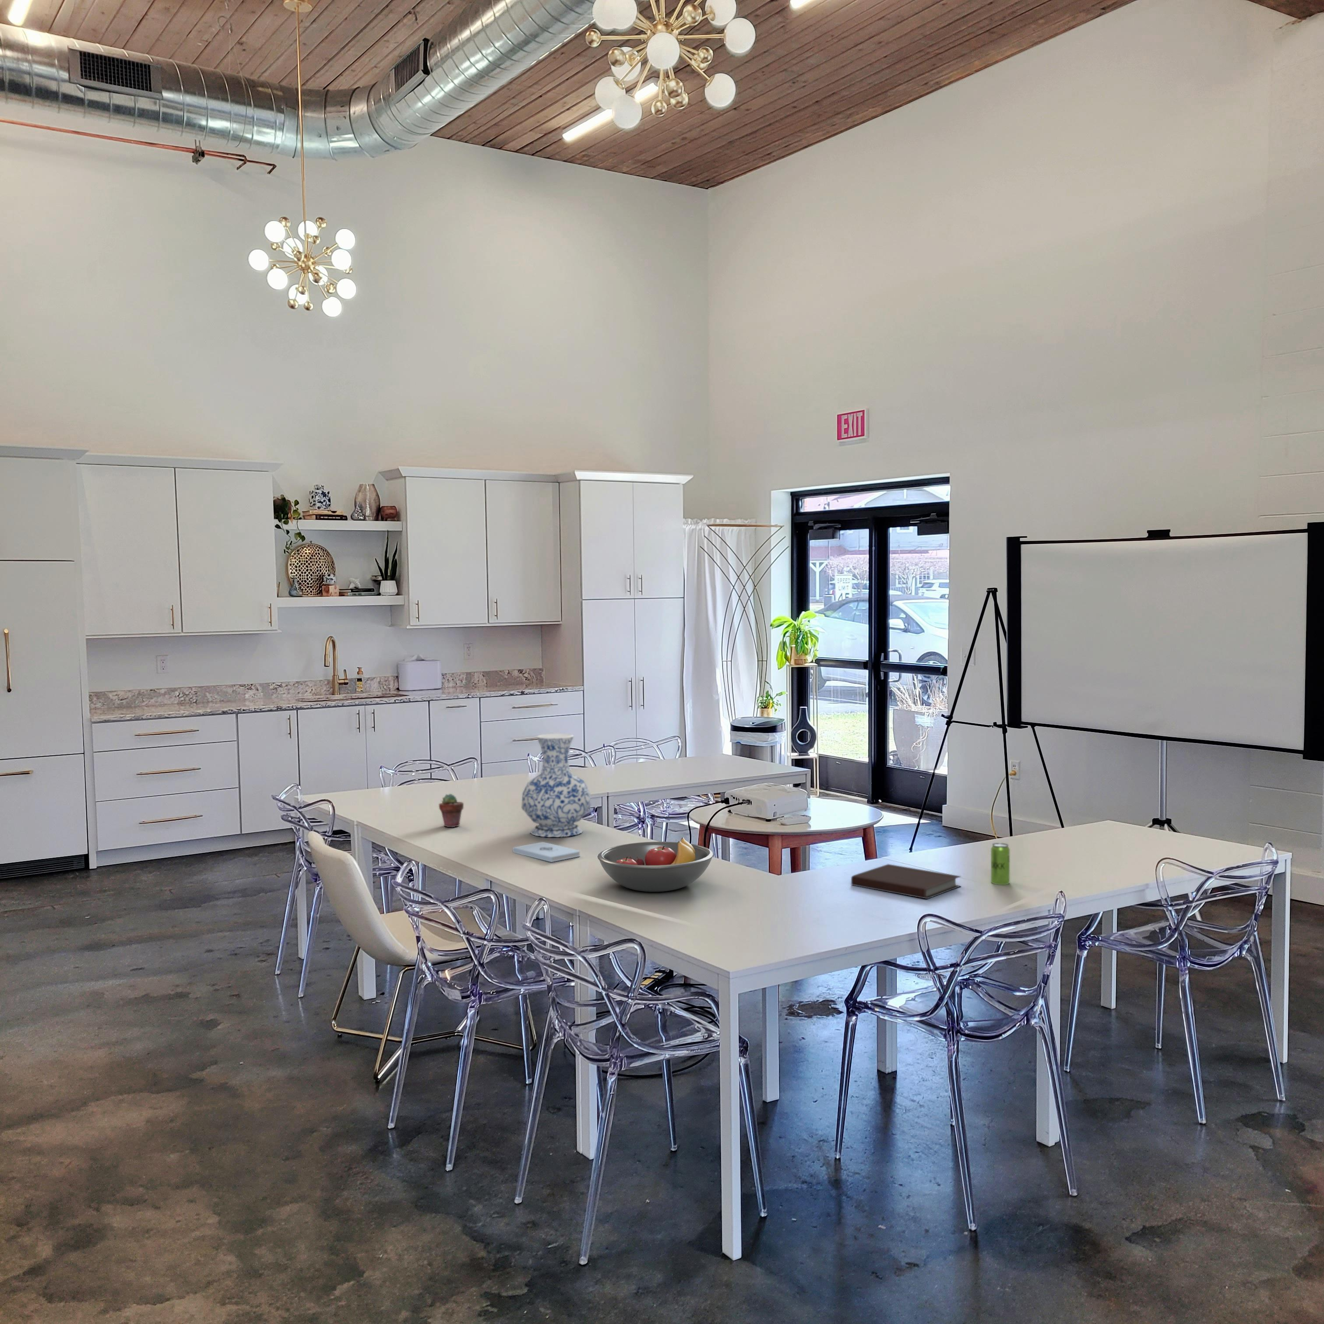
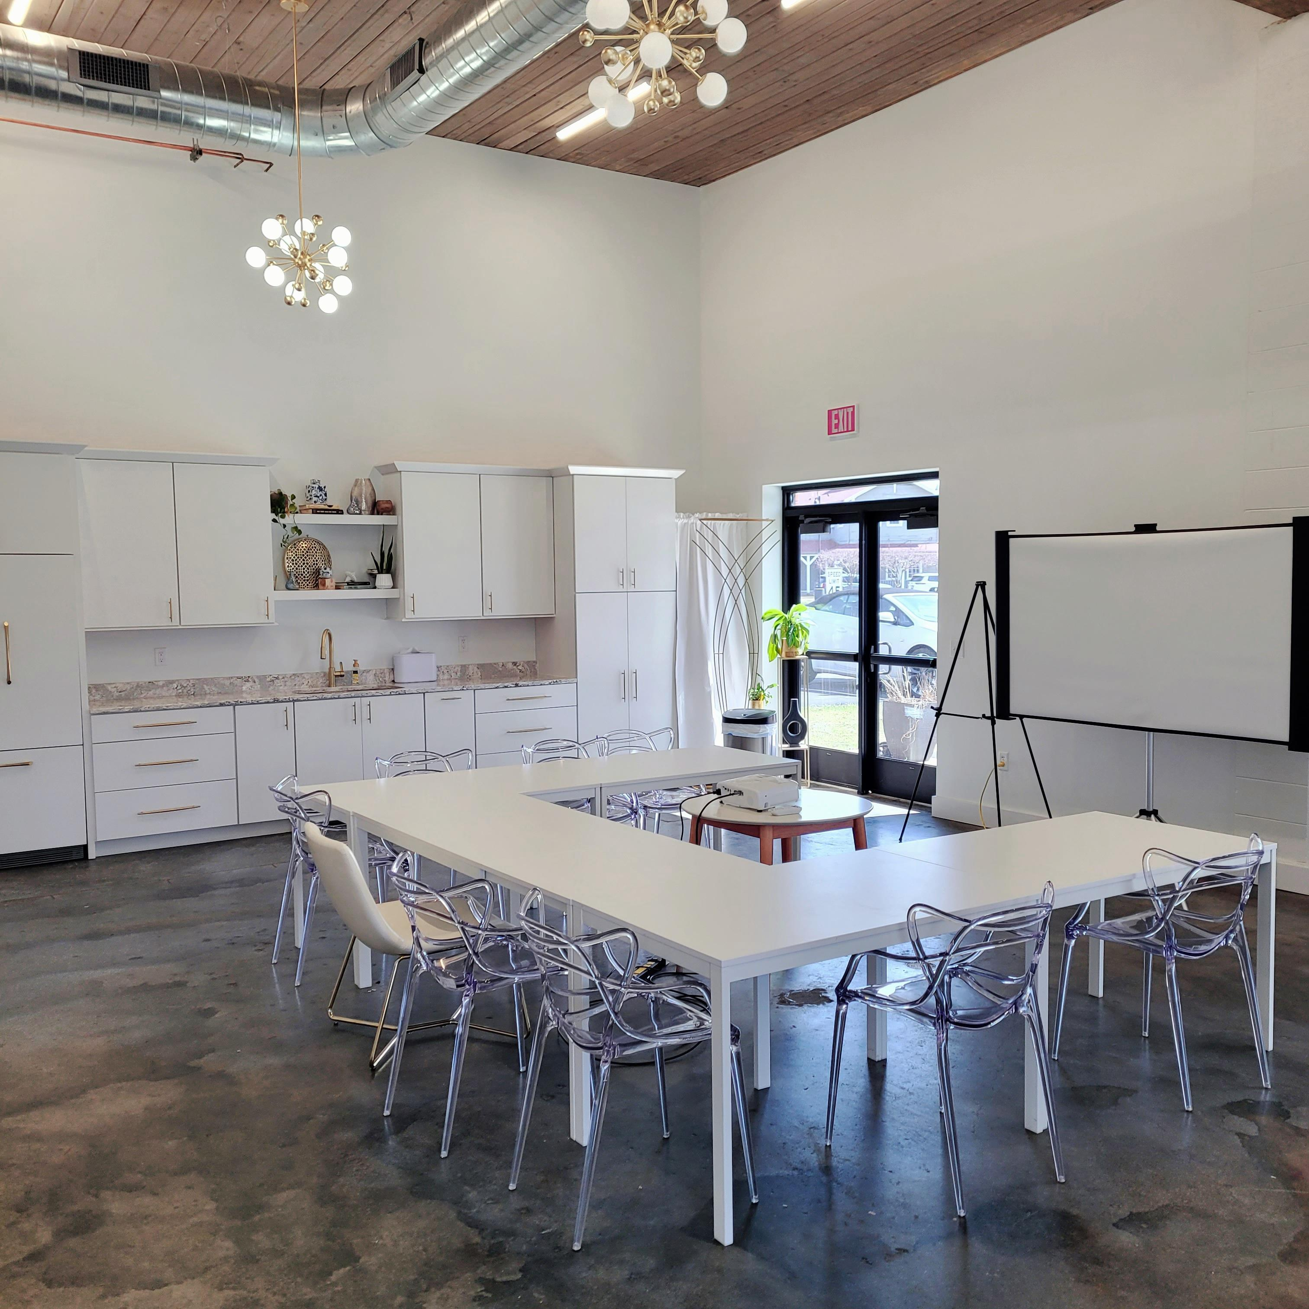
- potted succulent (451, 810)
- vase (555, 783)
- beverage can (1000, 864)
- notepad (547, 851)
- fruit bowl (656, 866)
- notebook (906, 881)
